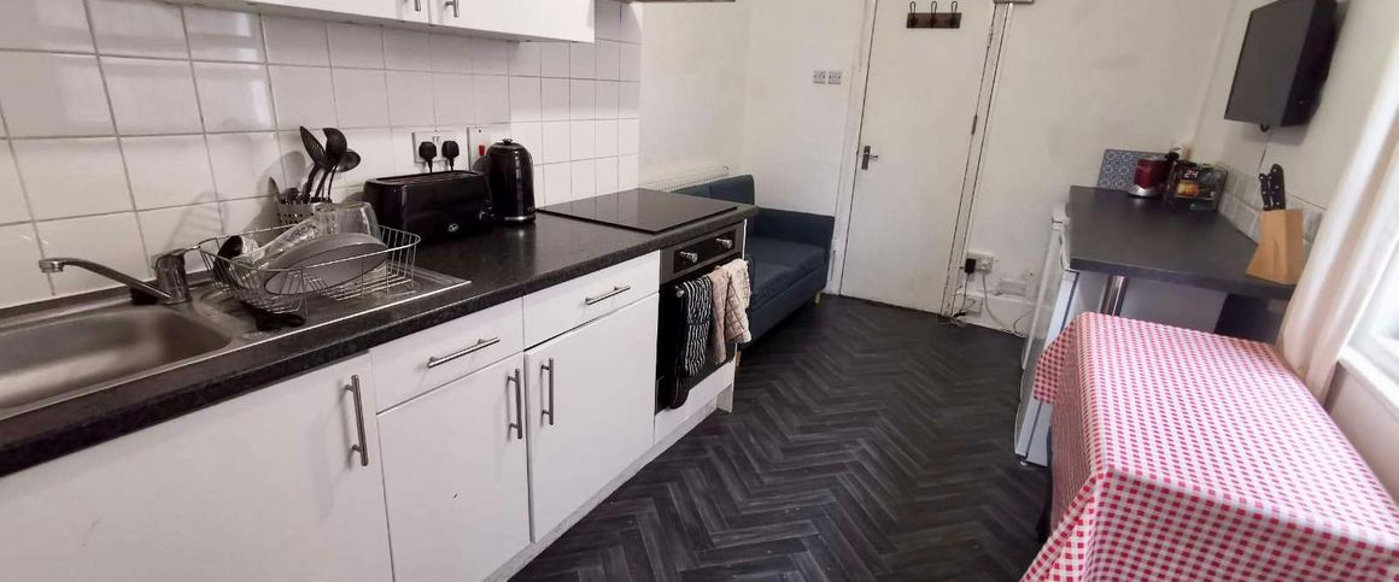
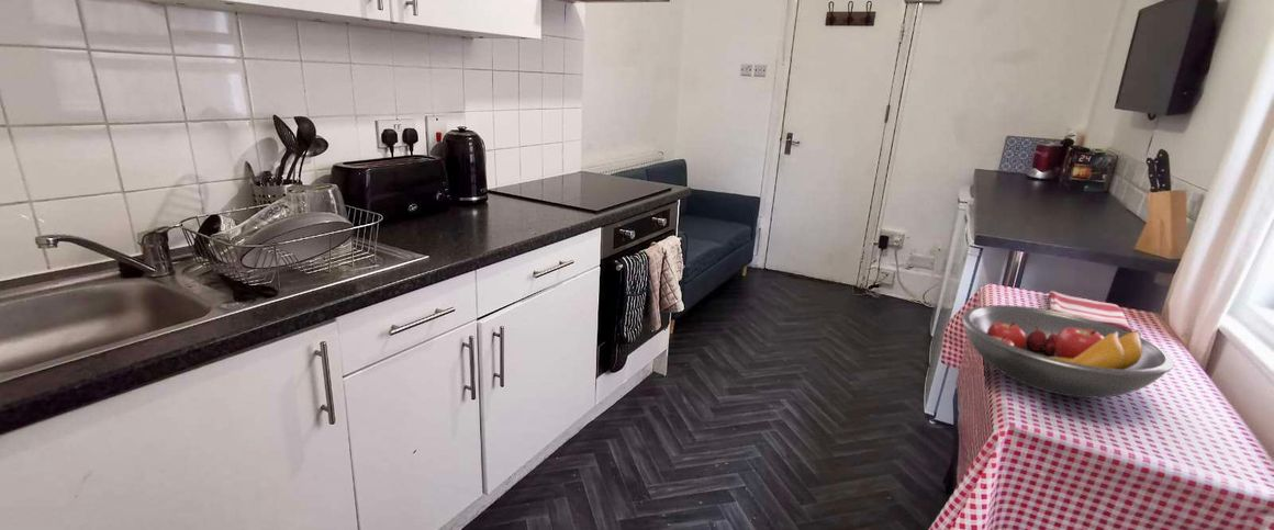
+ dish towel (1086, 309)
+ fruit bowl (1054, 350)
